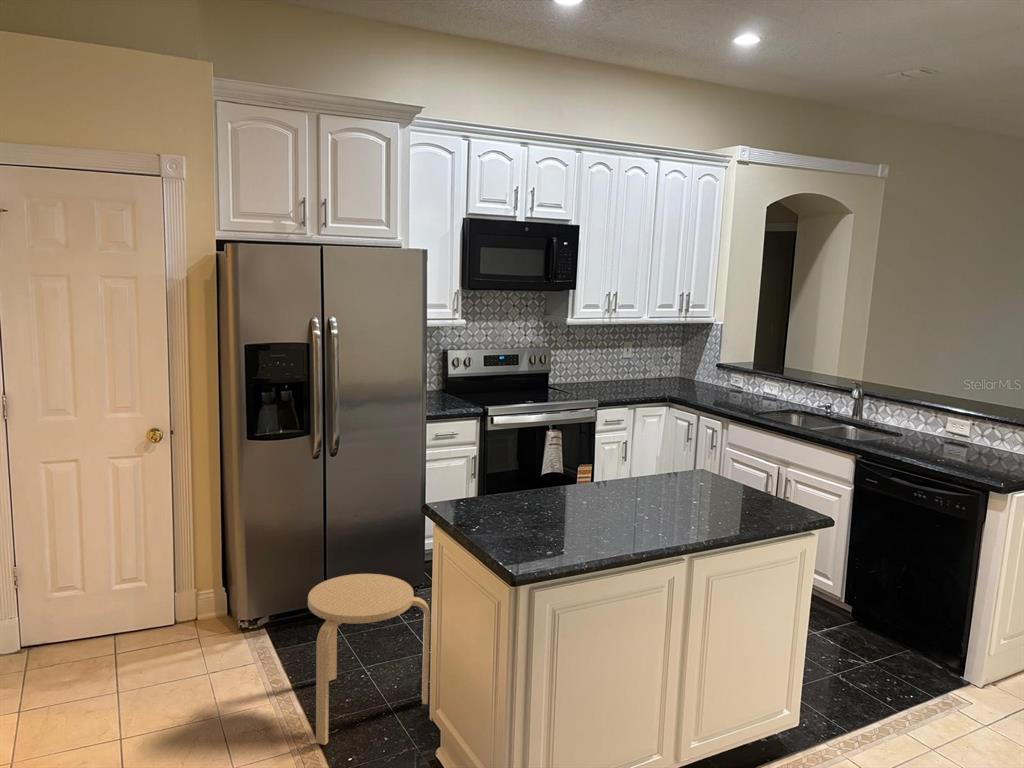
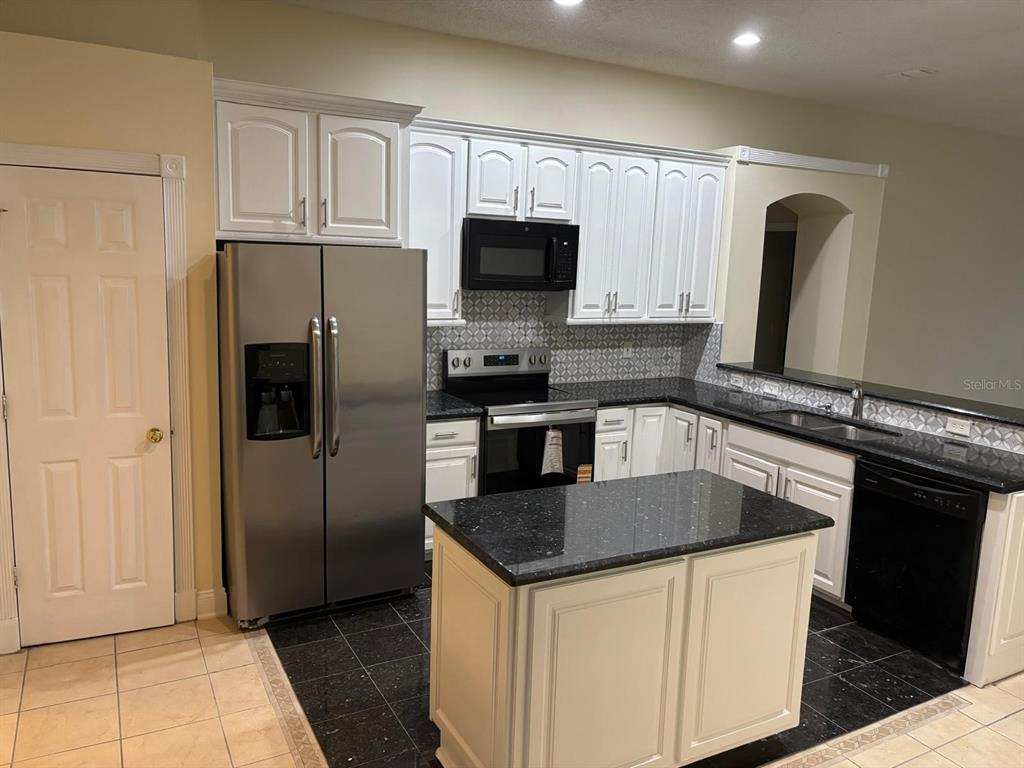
- stool (336, 654)
